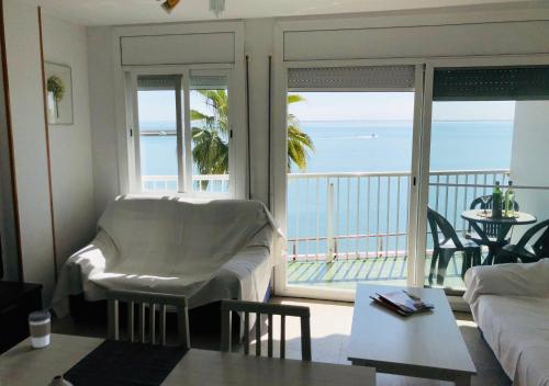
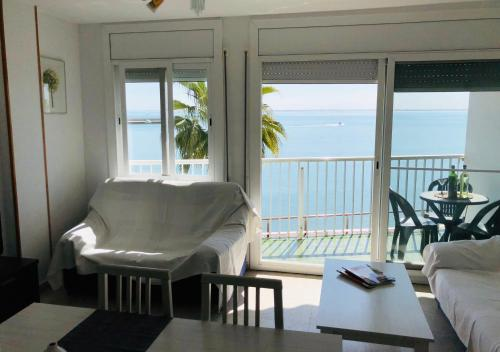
- coffee cup (40, 329)
